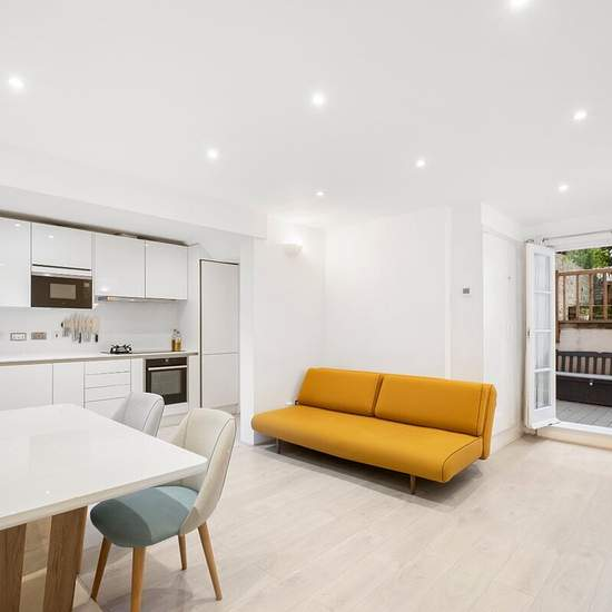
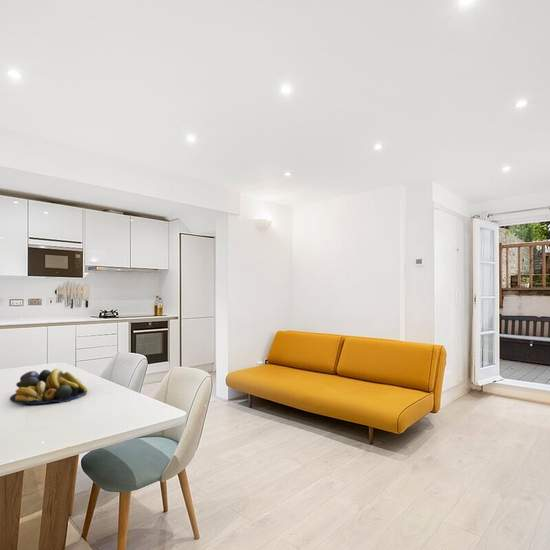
+ fruit bowl (50, 382)
